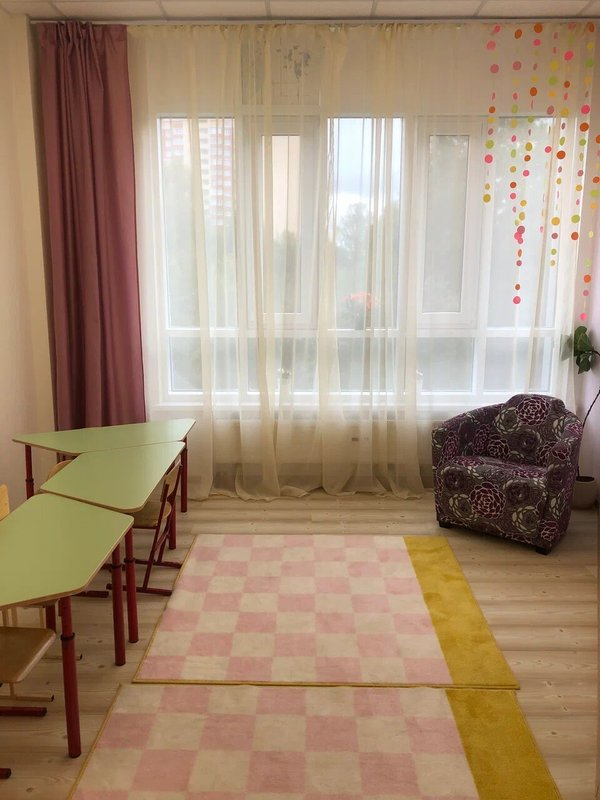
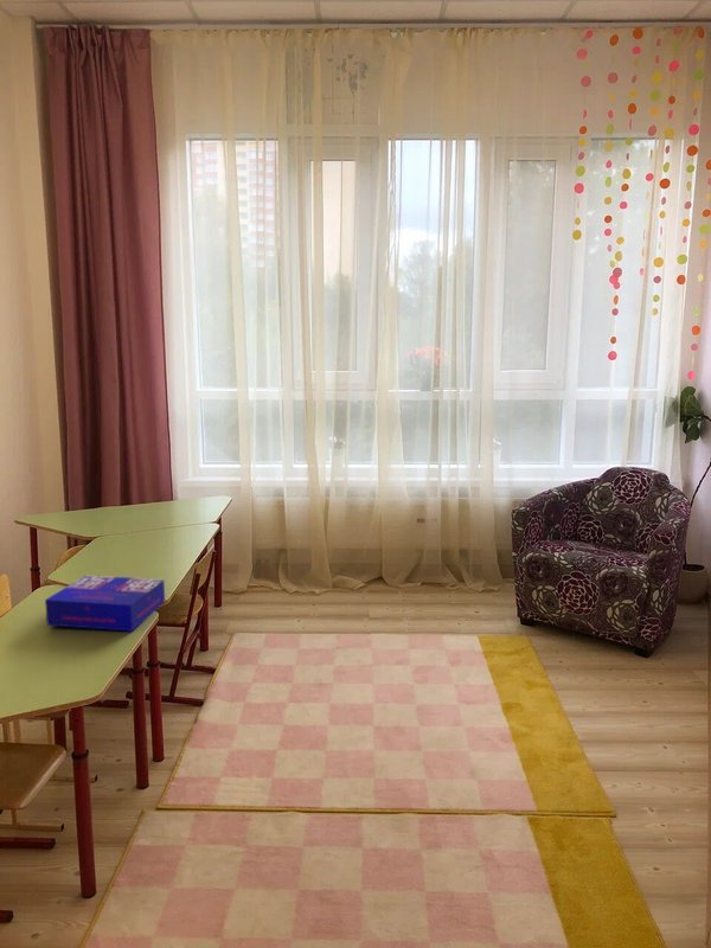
+ board game (107, 601)
